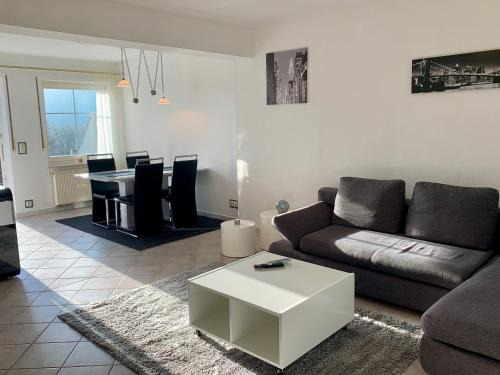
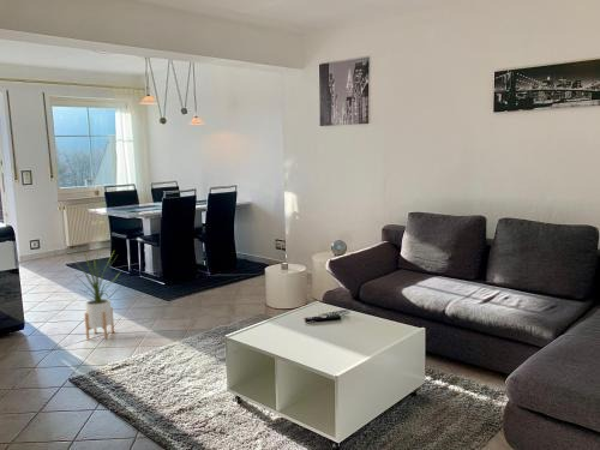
+ house plant (97, 290)
